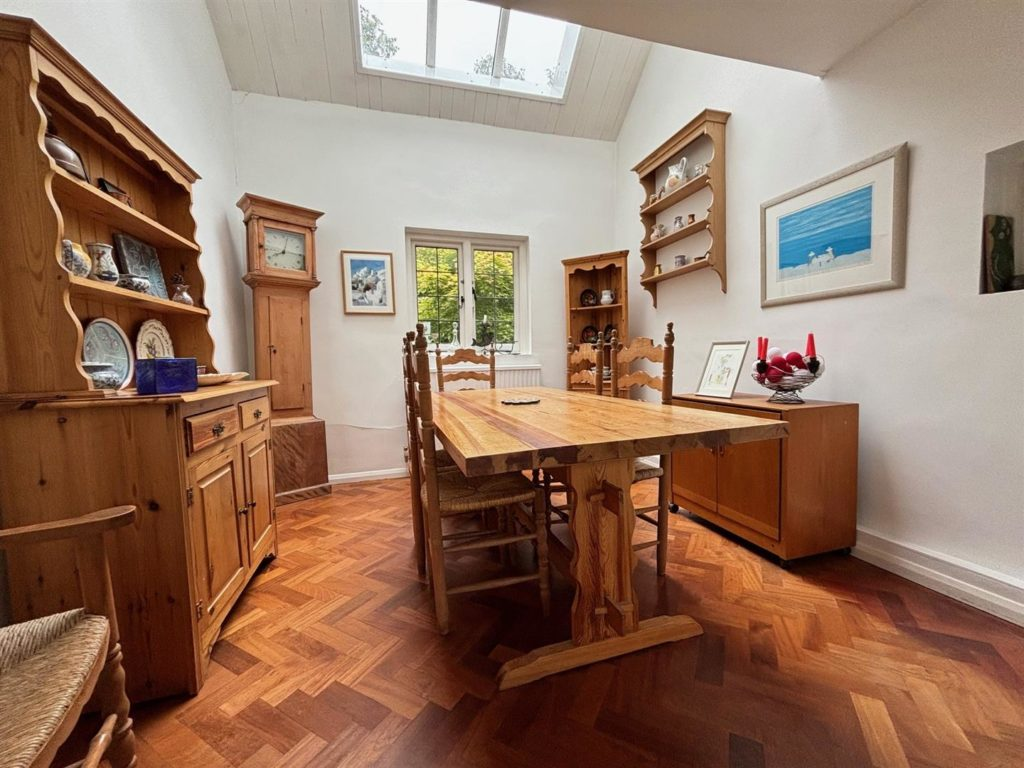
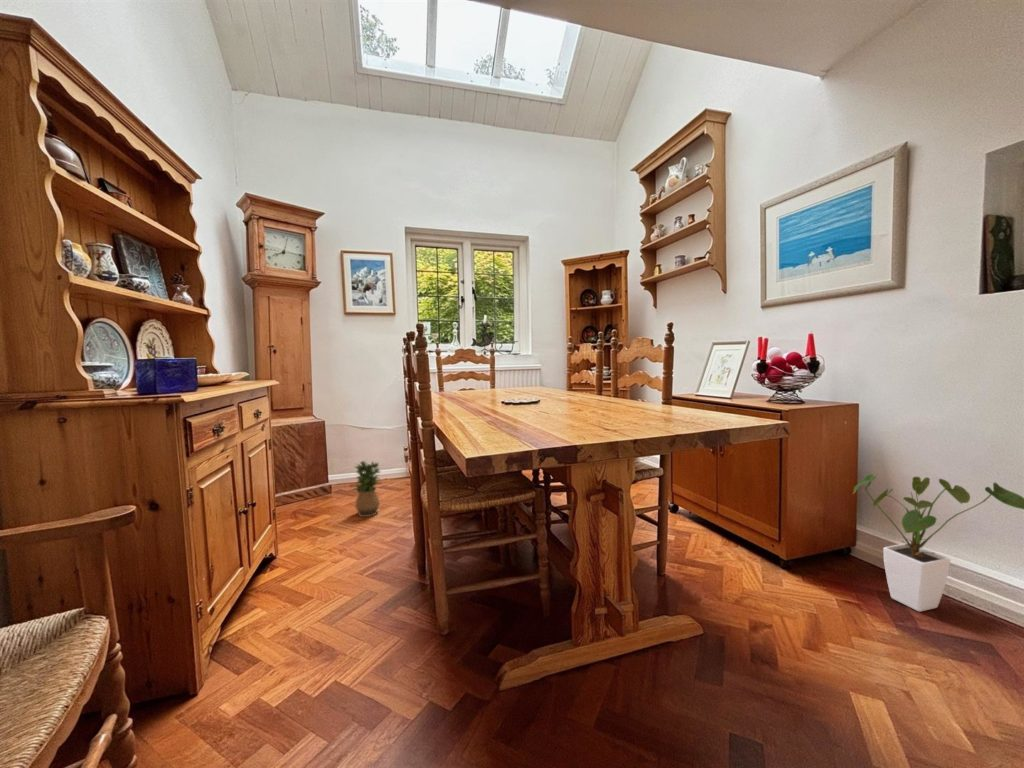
+ house plant (927, 540)
+ potted plant (369, 486)
